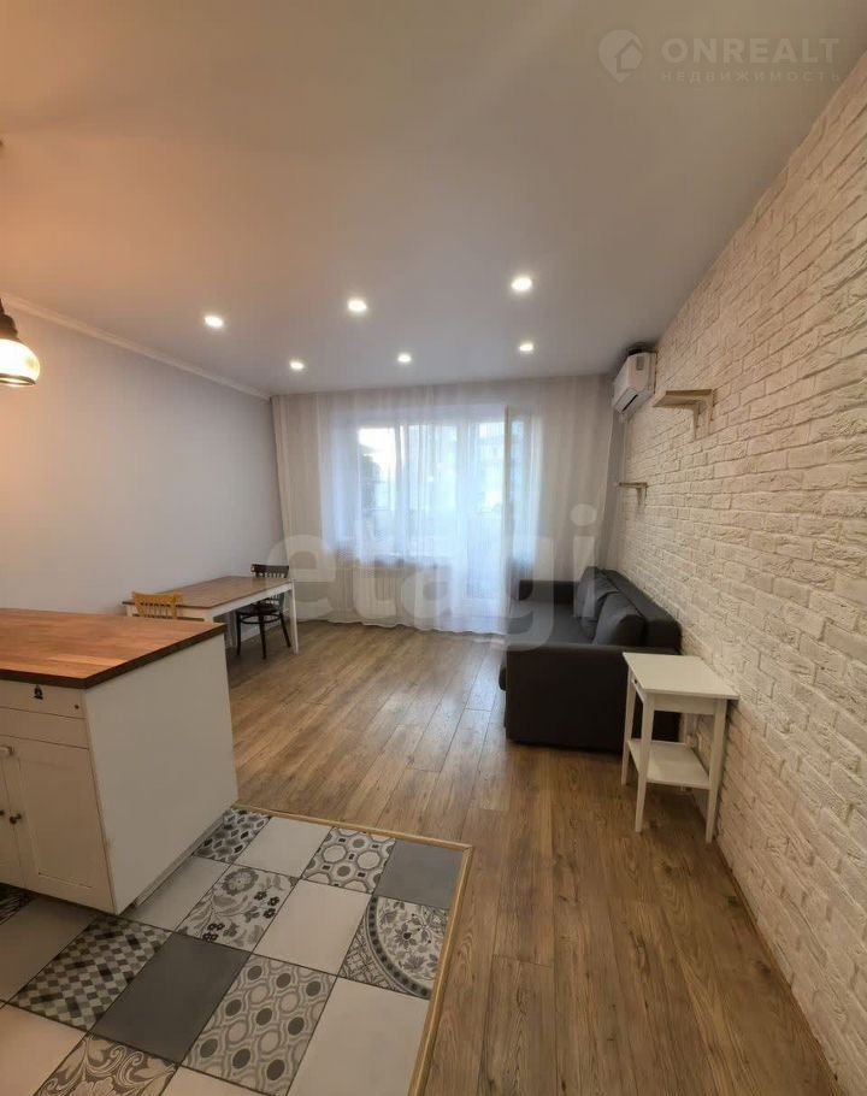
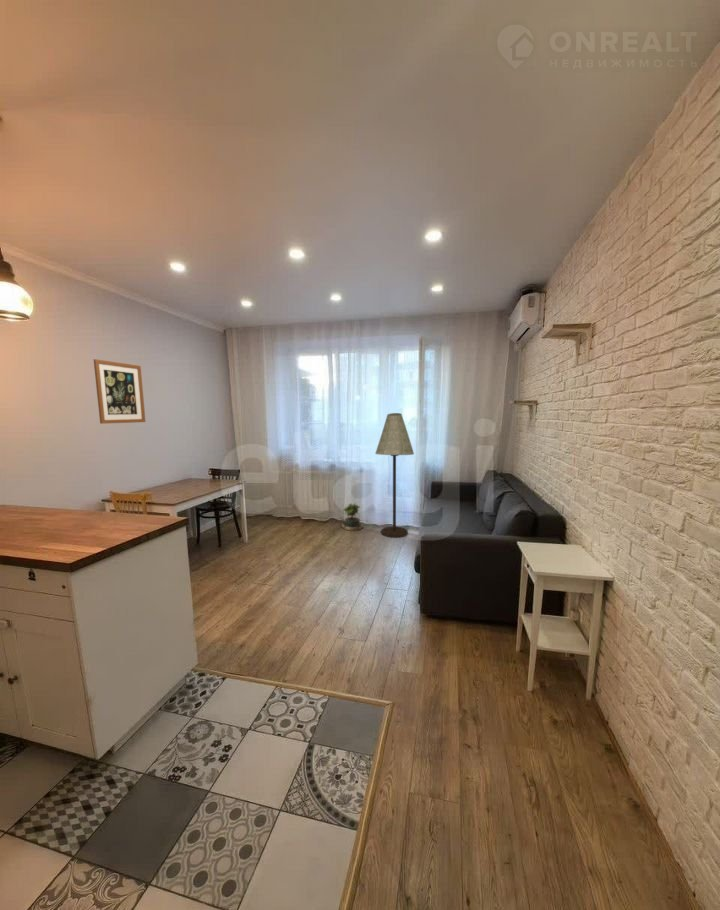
+ potted plant (351, 515)
+ wall art (121, 393)
+ floor lamp (394, 474)
